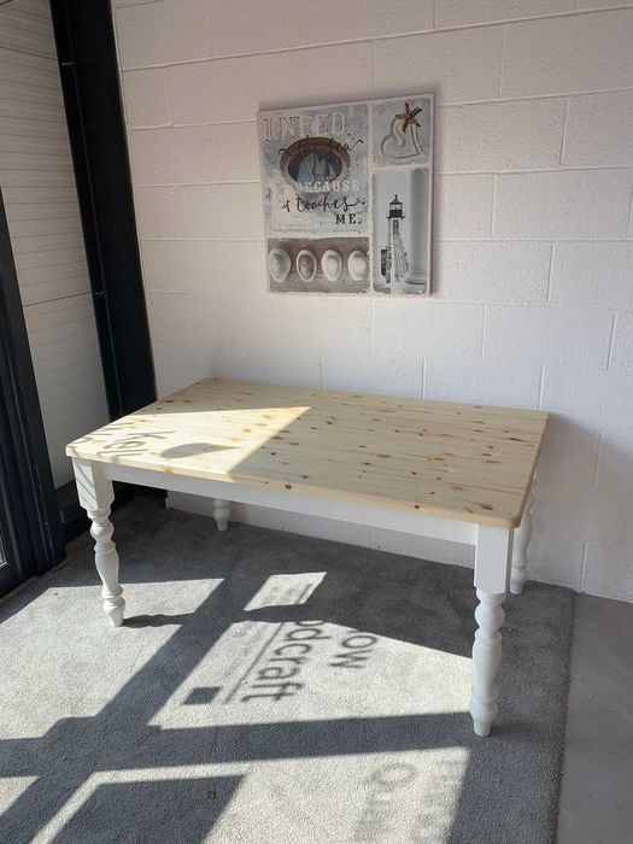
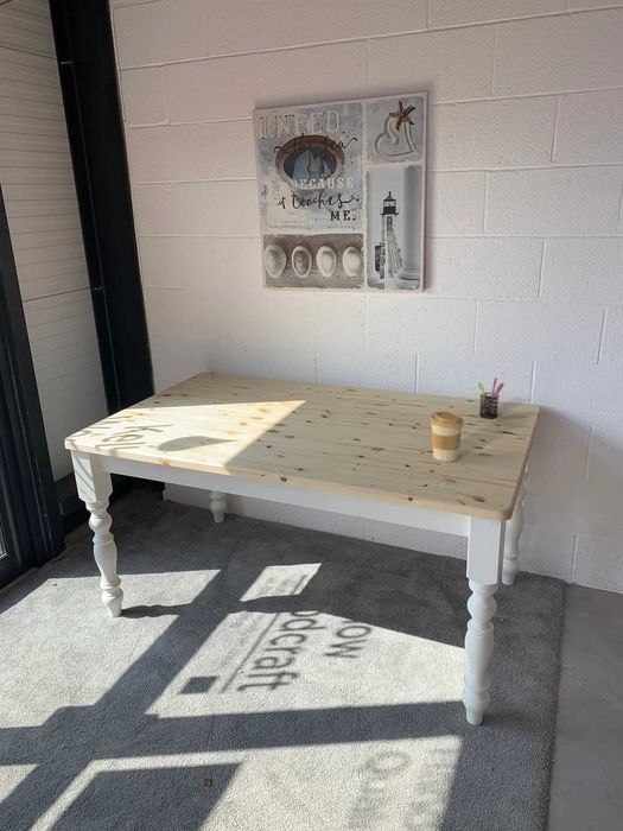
+ pen holder (488, 397)
+ coffee cup (446, 436)
